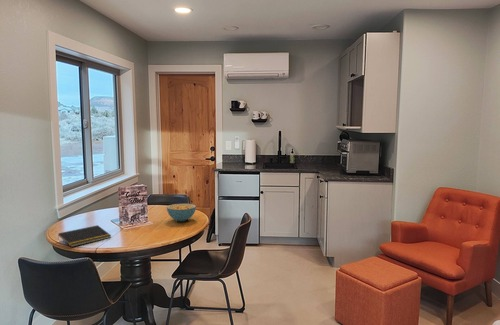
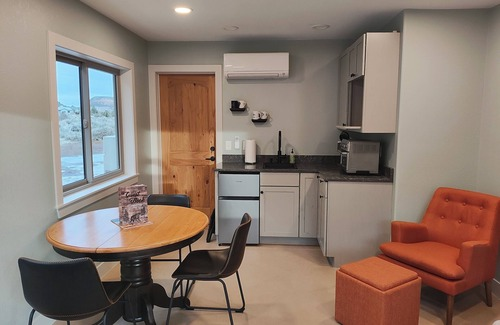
- cereal bowl (181, 213)
- notepad (85, 235)
